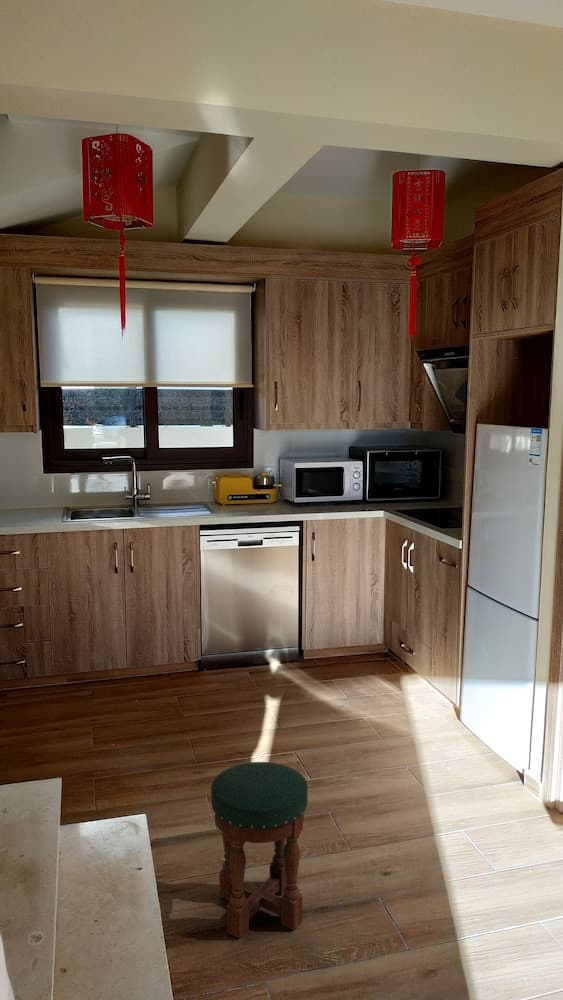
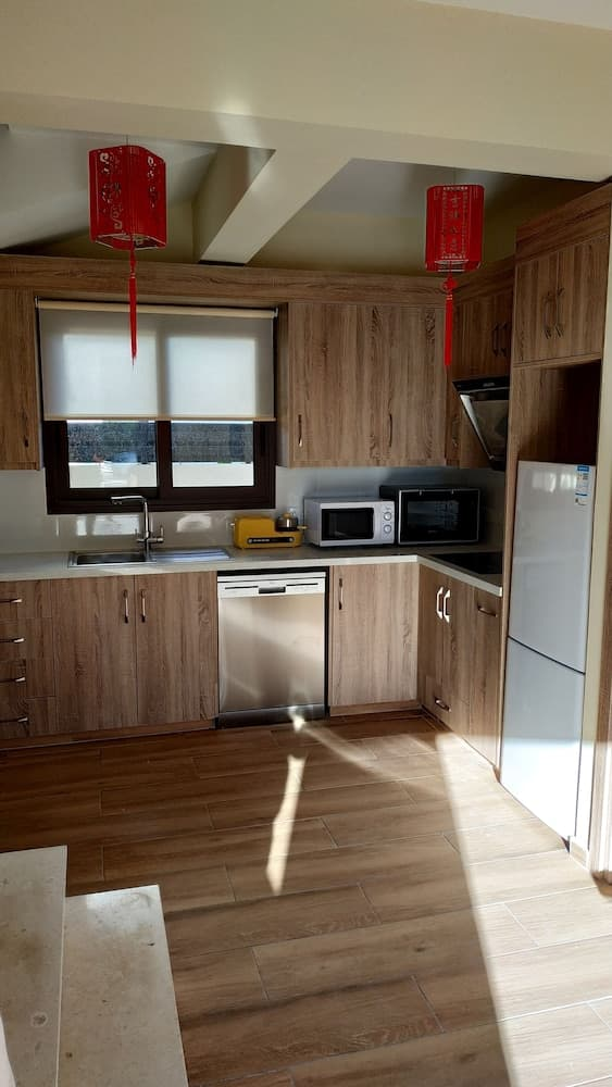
- stool (259, 842)
